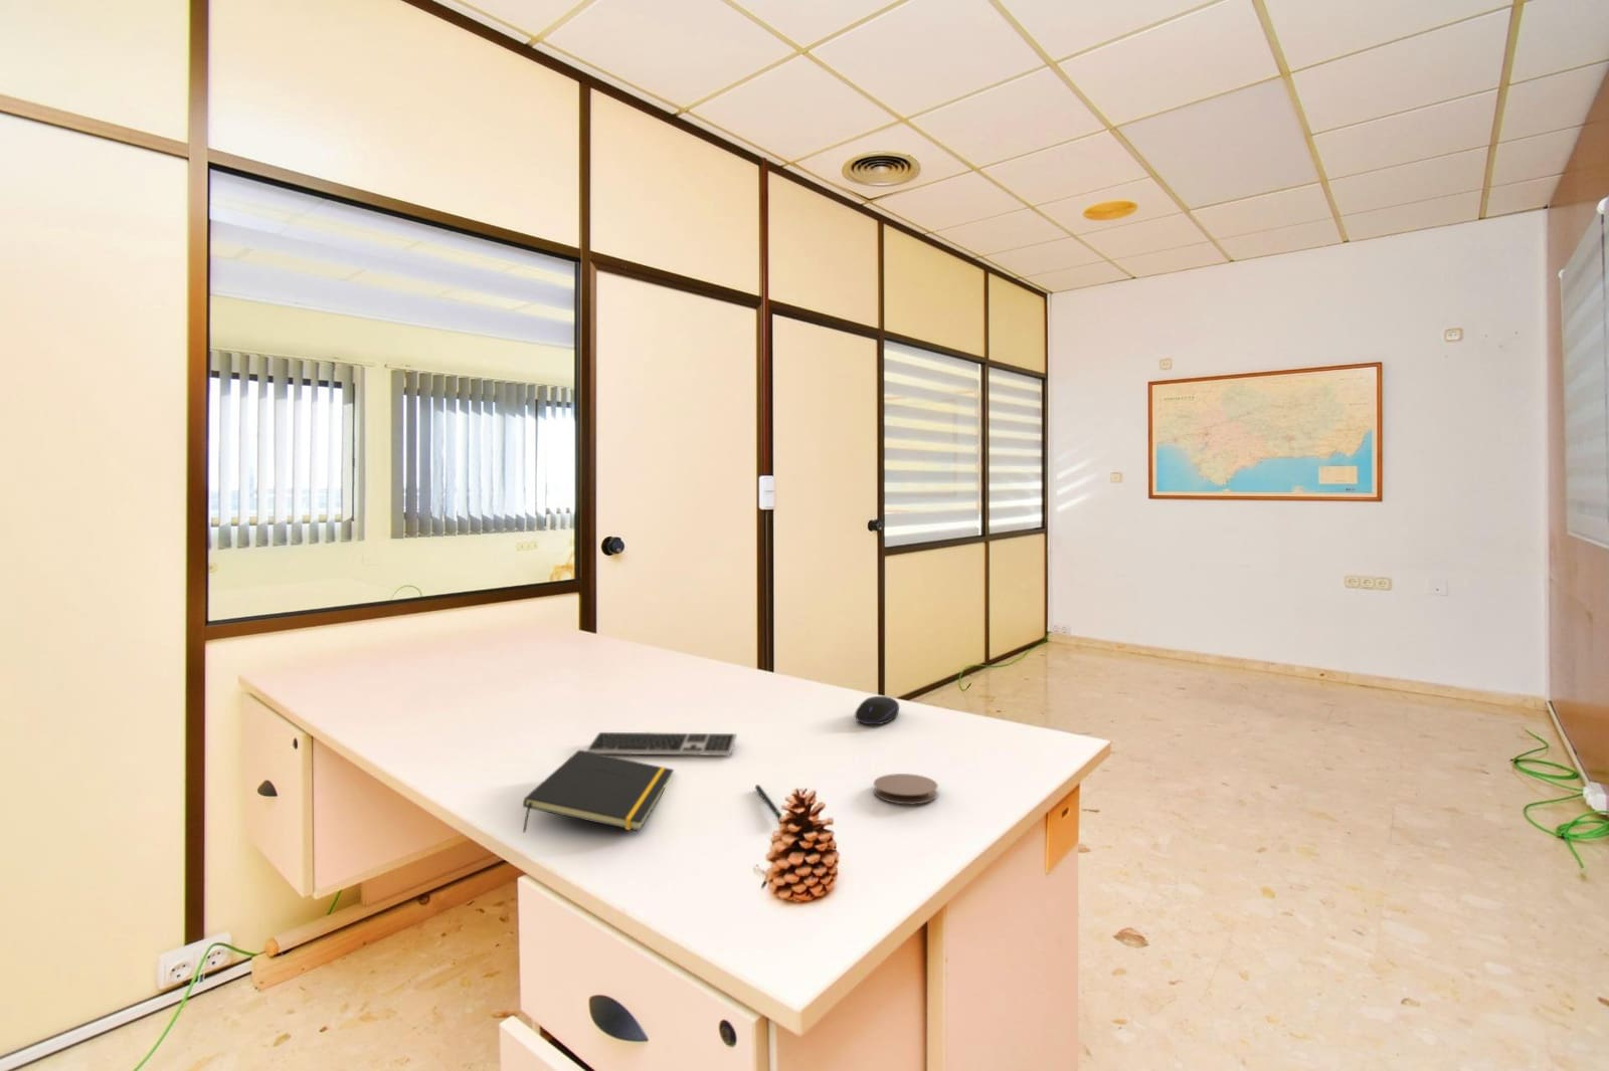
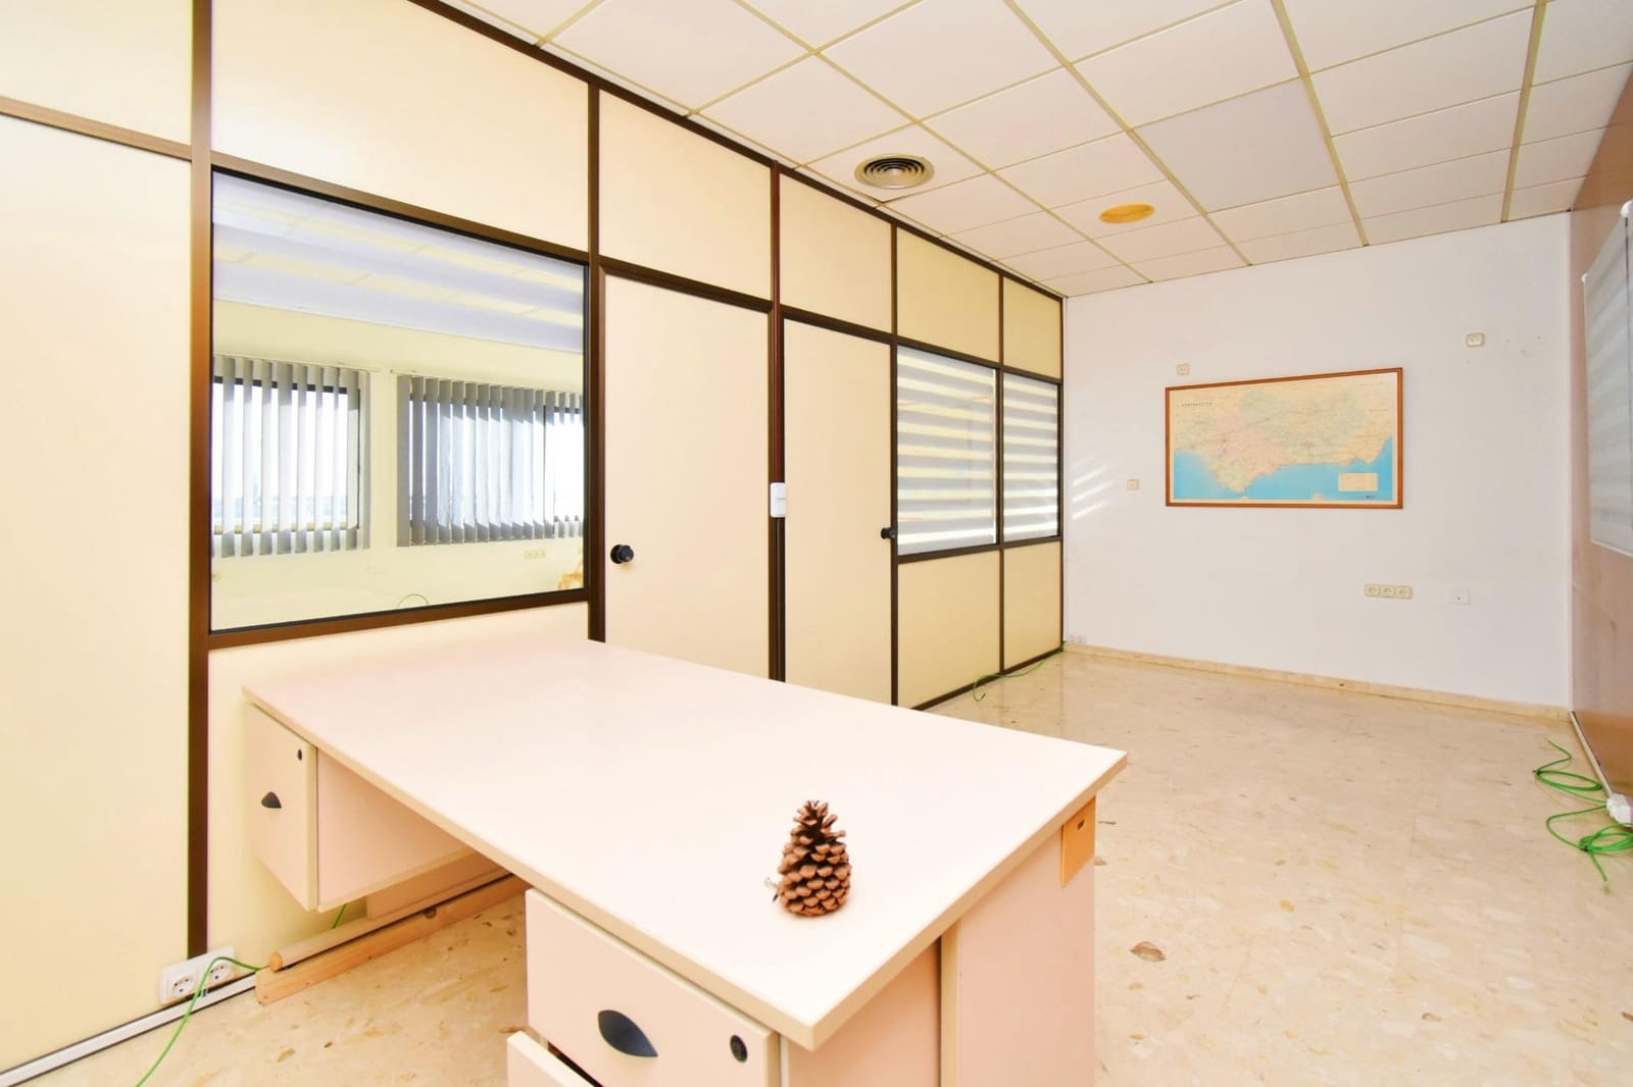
- notepad (605, 785)
- computer mouse (877, 709)
- keyboard (663, 742)
- pen (769, 803)
- coaster (906, 788)
